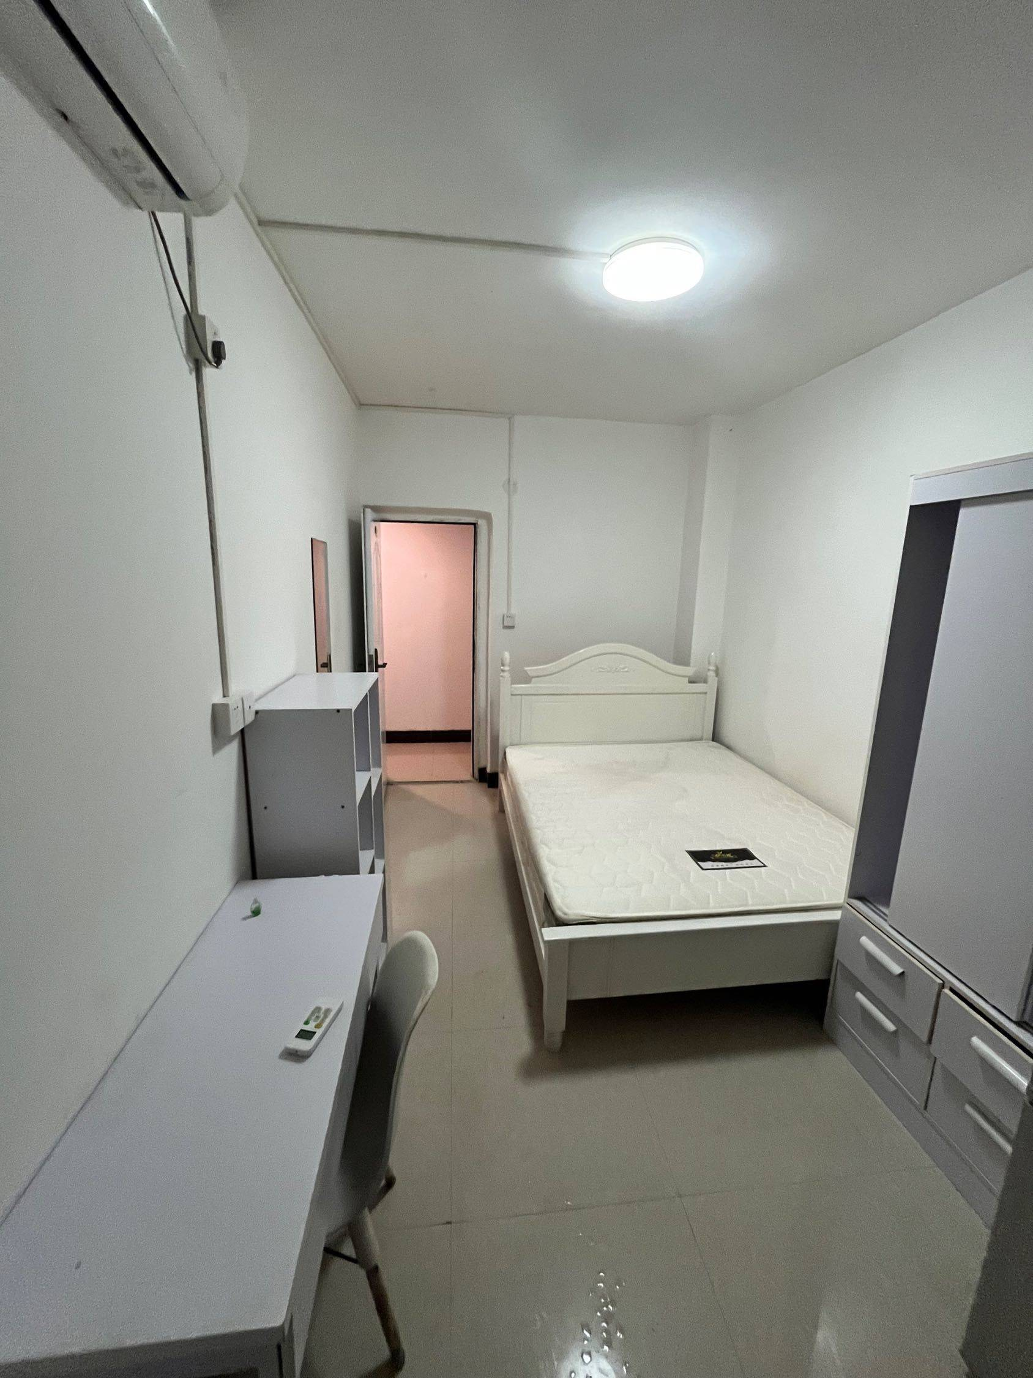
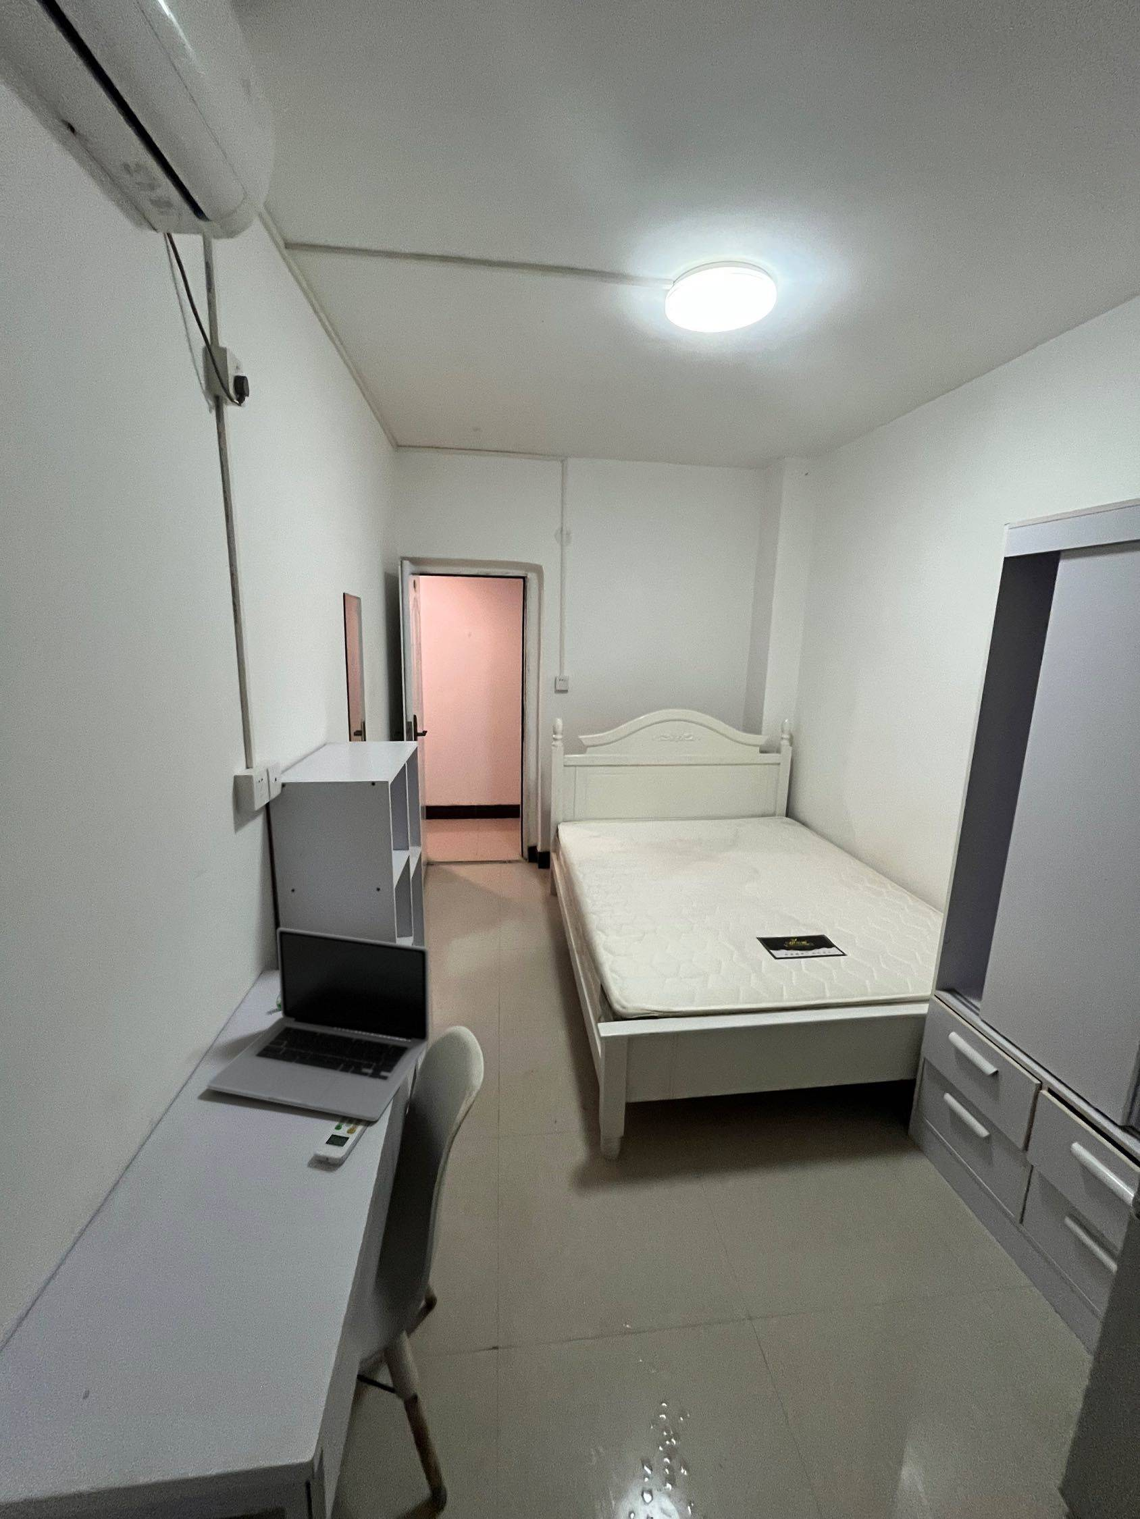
+ laptop (322, 1015)
